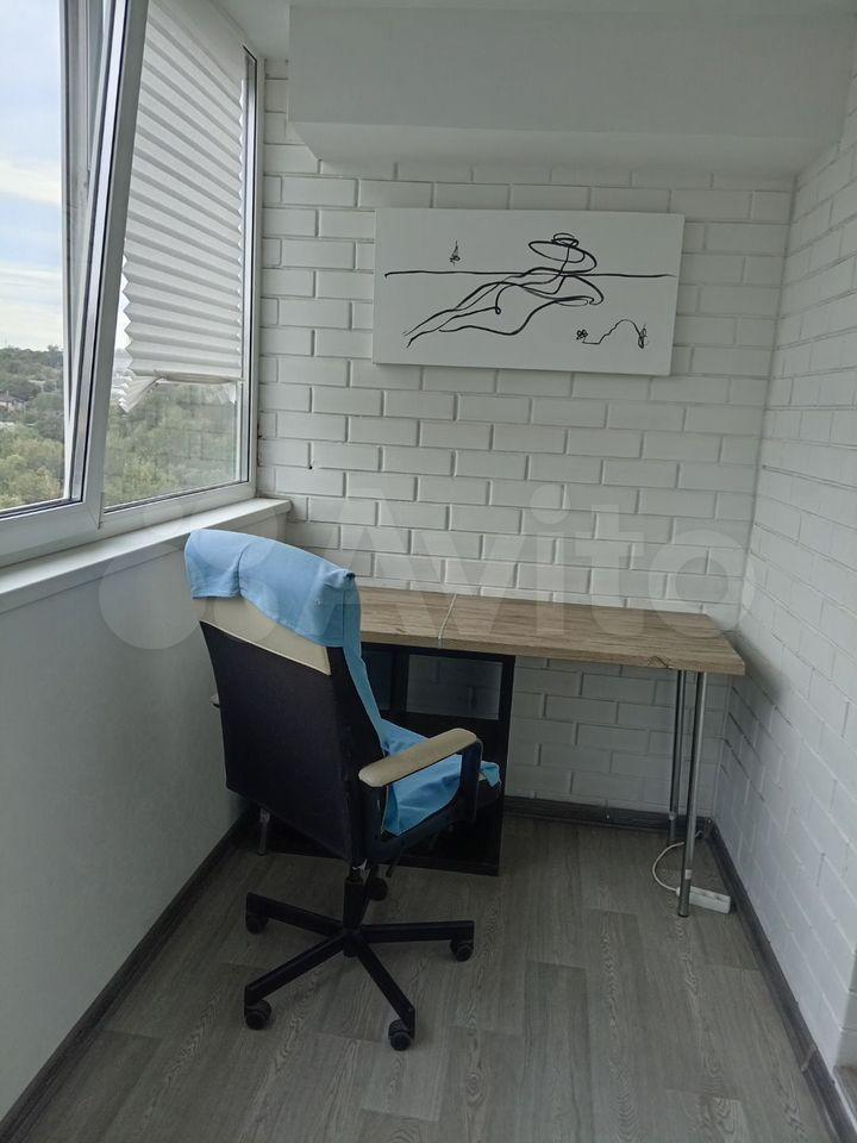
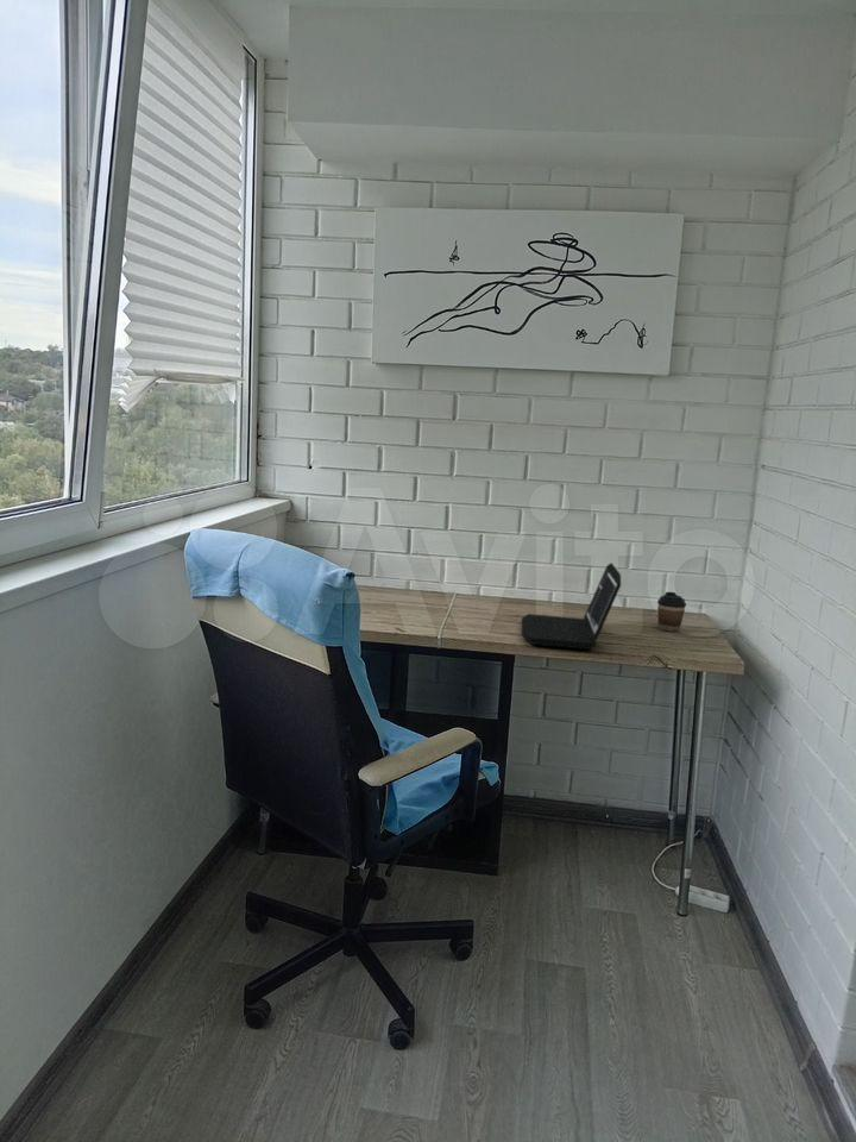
+ laptop (568, 617)
+ coffee cup (671, 610)
